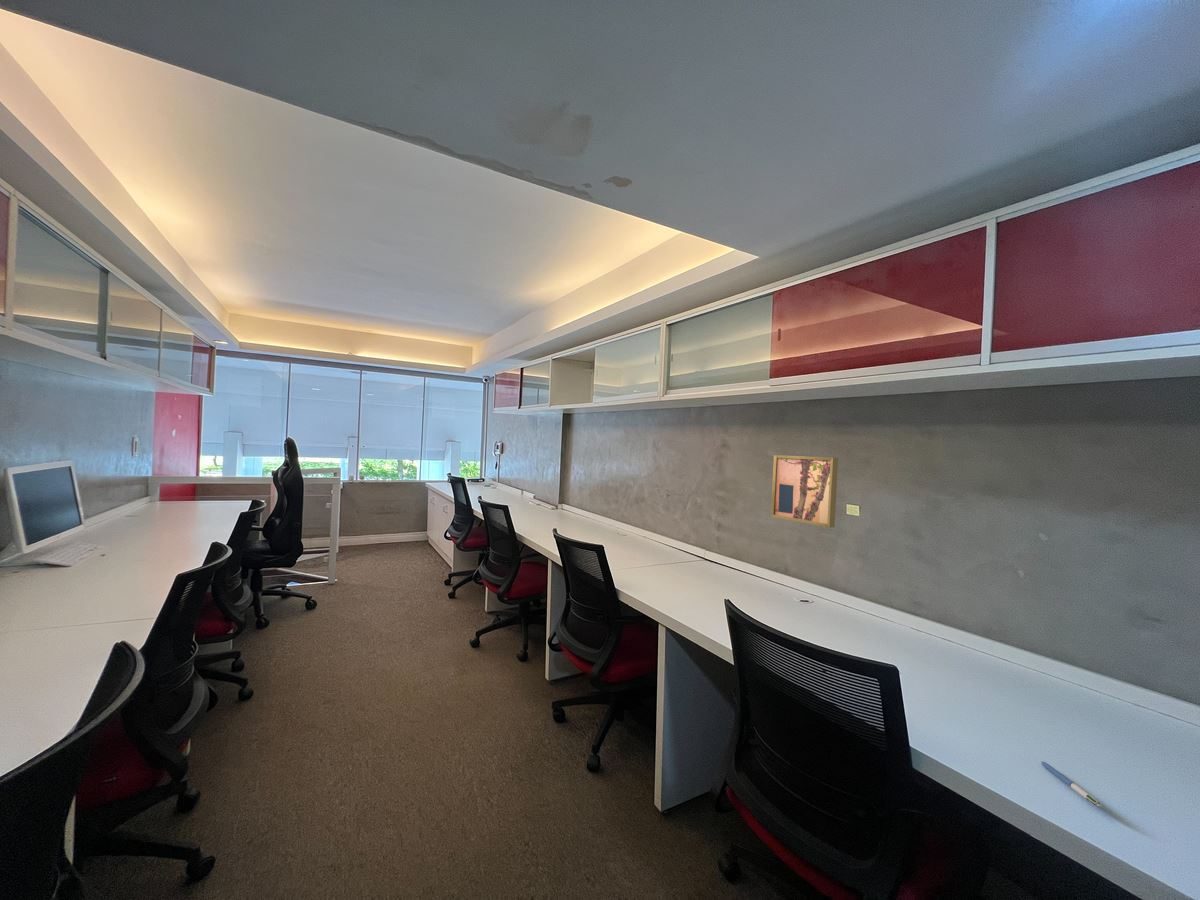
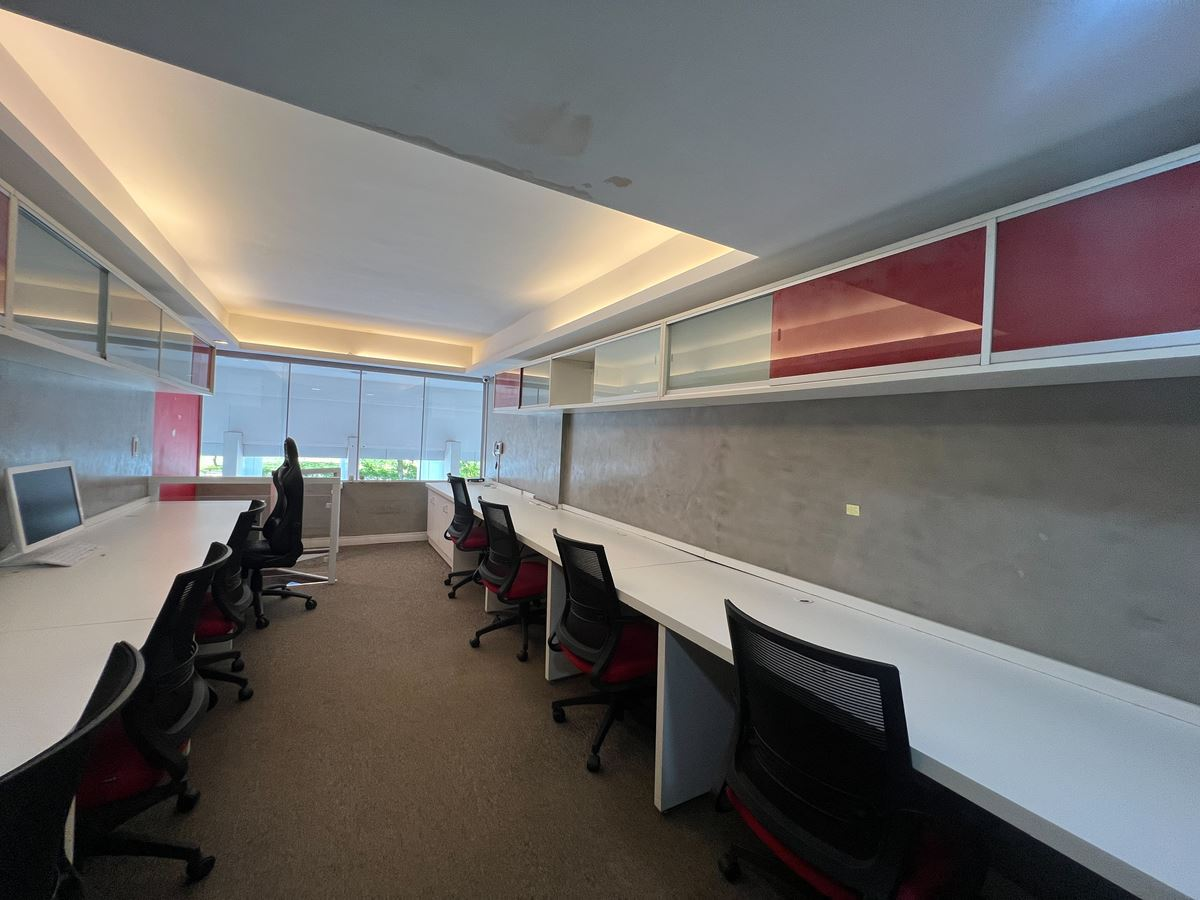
- pen (1069, 782)
- wall art (802, 489)
